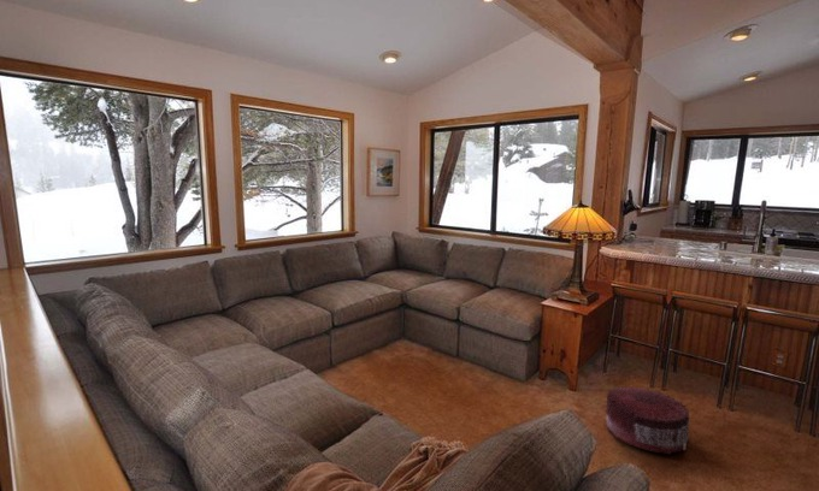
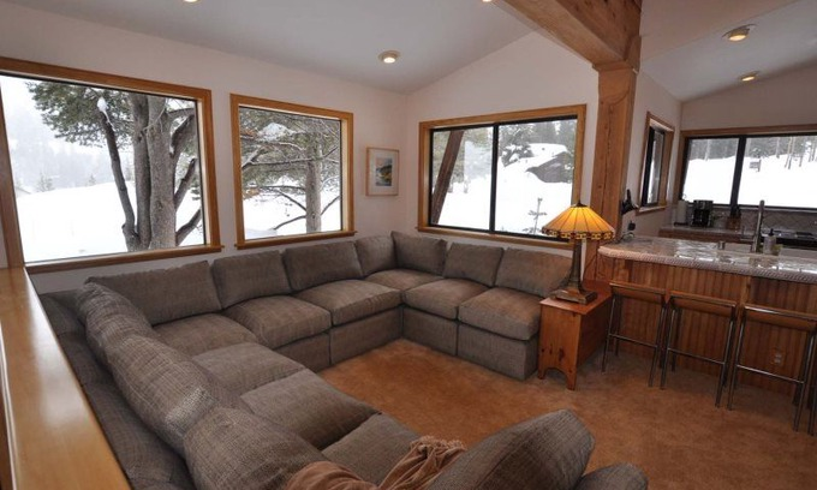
- pouf (647, 415)
